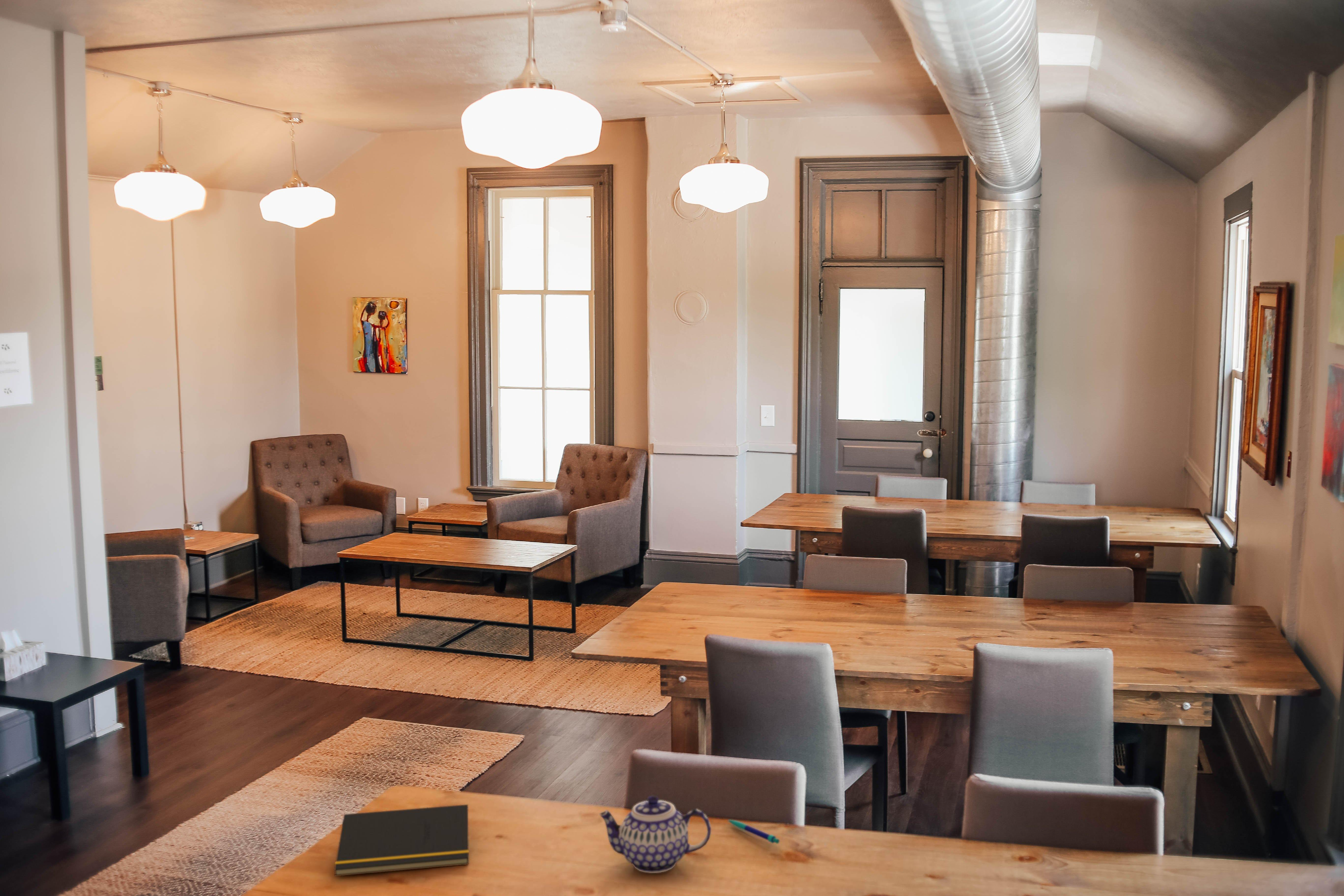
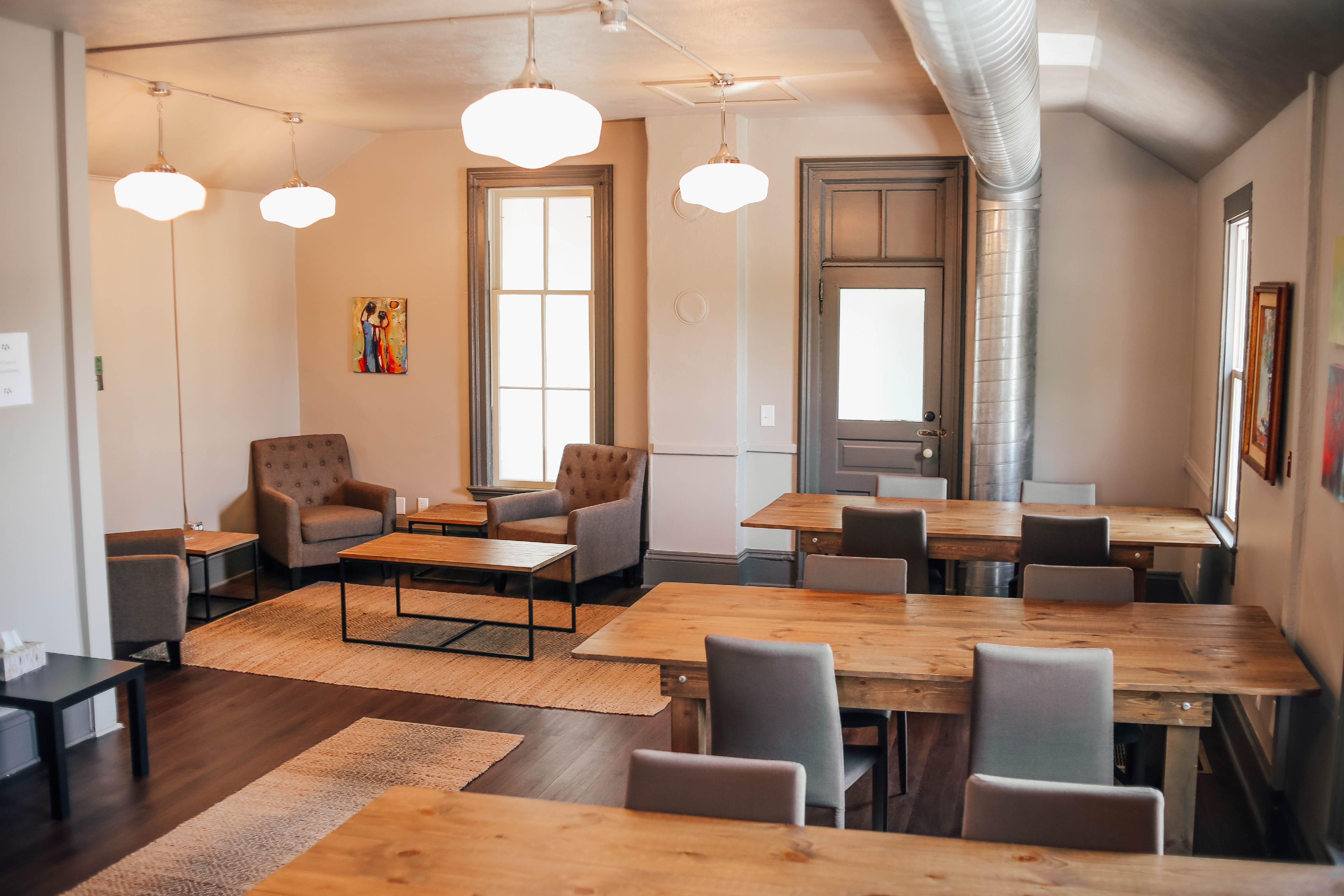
- teapot (655, 830)
- notepad (405, 838)
- pen (752, 830)
